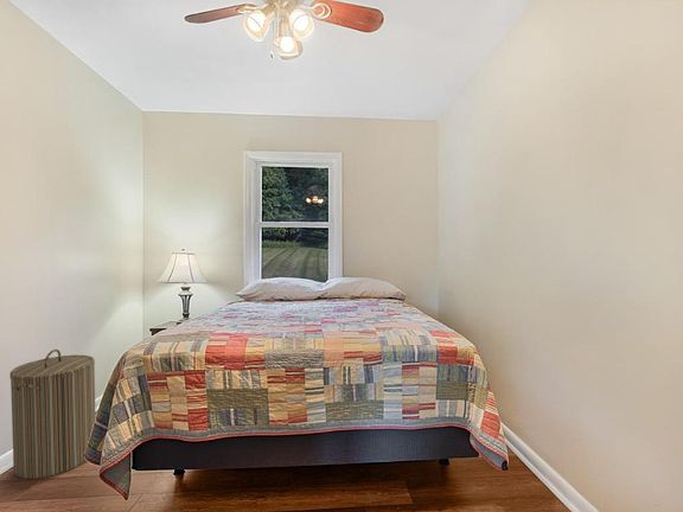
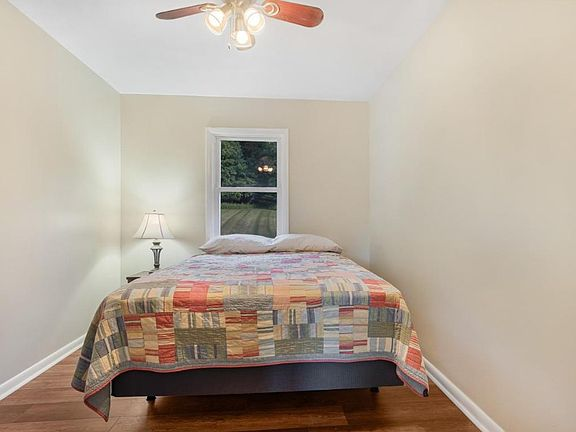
- laundry hamper (56, 404)
